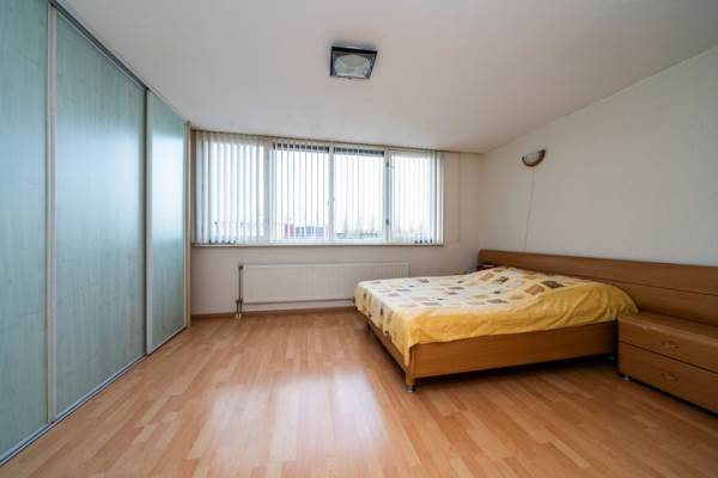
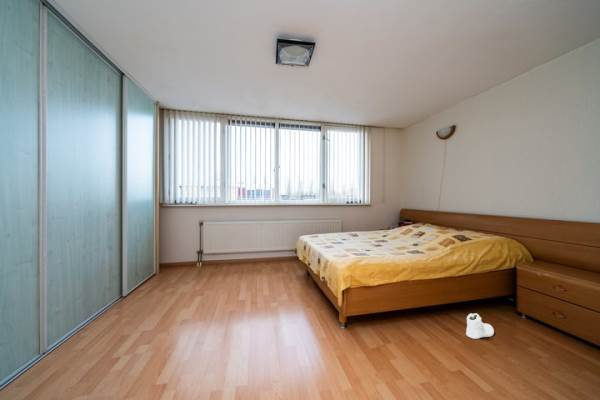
+ sneaker (480, 323)
